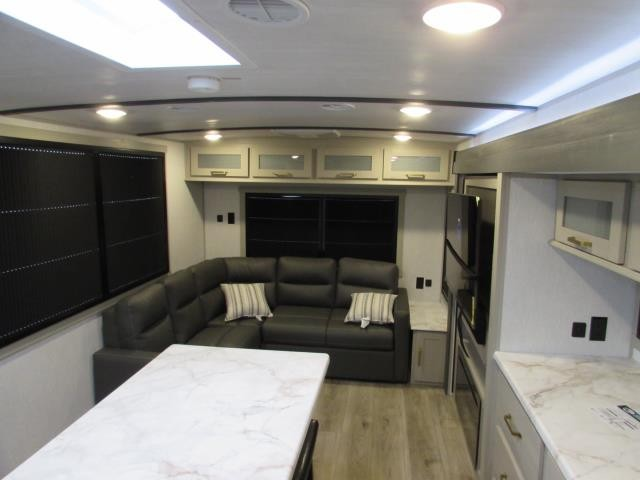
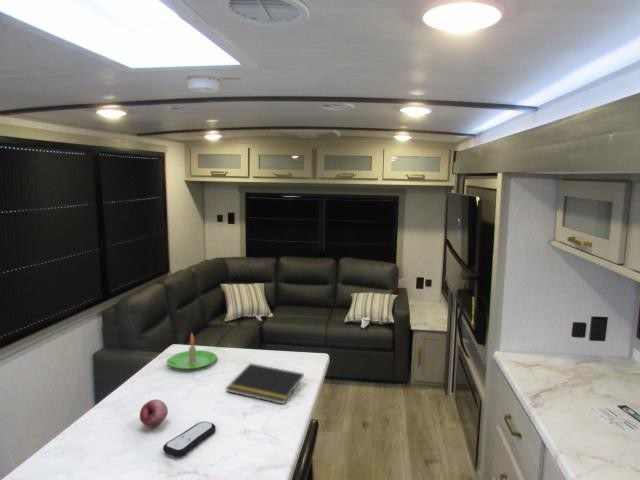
+ notepad (265, 382)
+ fruit (154, 413)
+ candle (192, 347)
+ remote control (191, 437)
